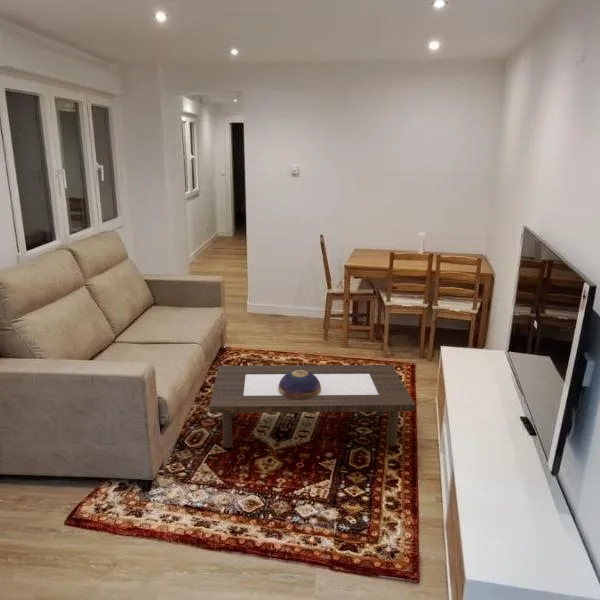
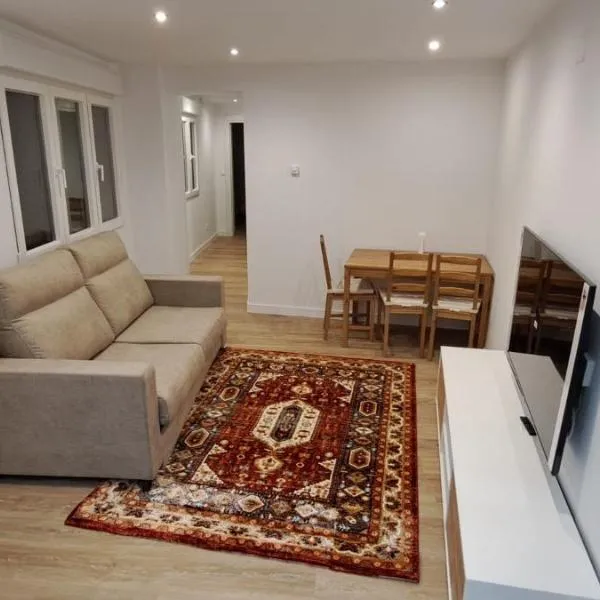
- coffee table (309, 406)
- decorative bowl (299, 380)
